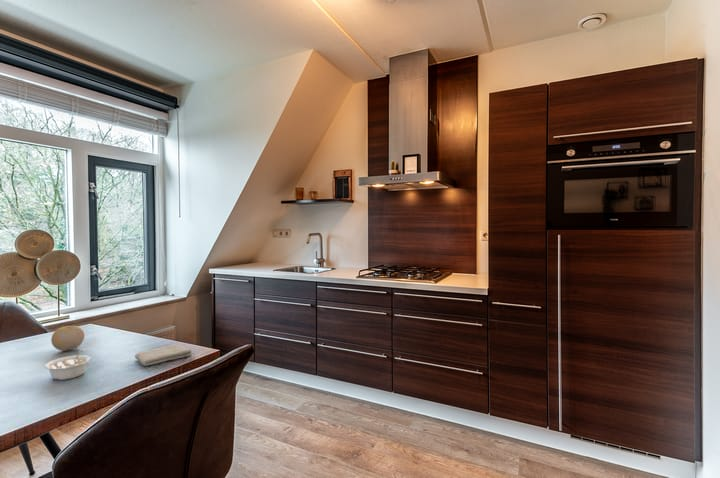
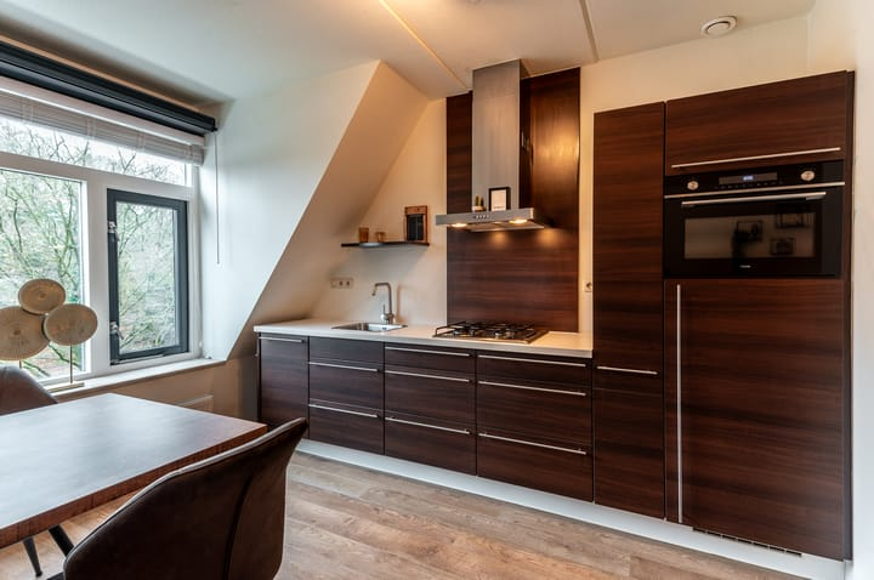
- fruit (68, 338)
- legume (68, 366)
- washcloth (164, 353)
